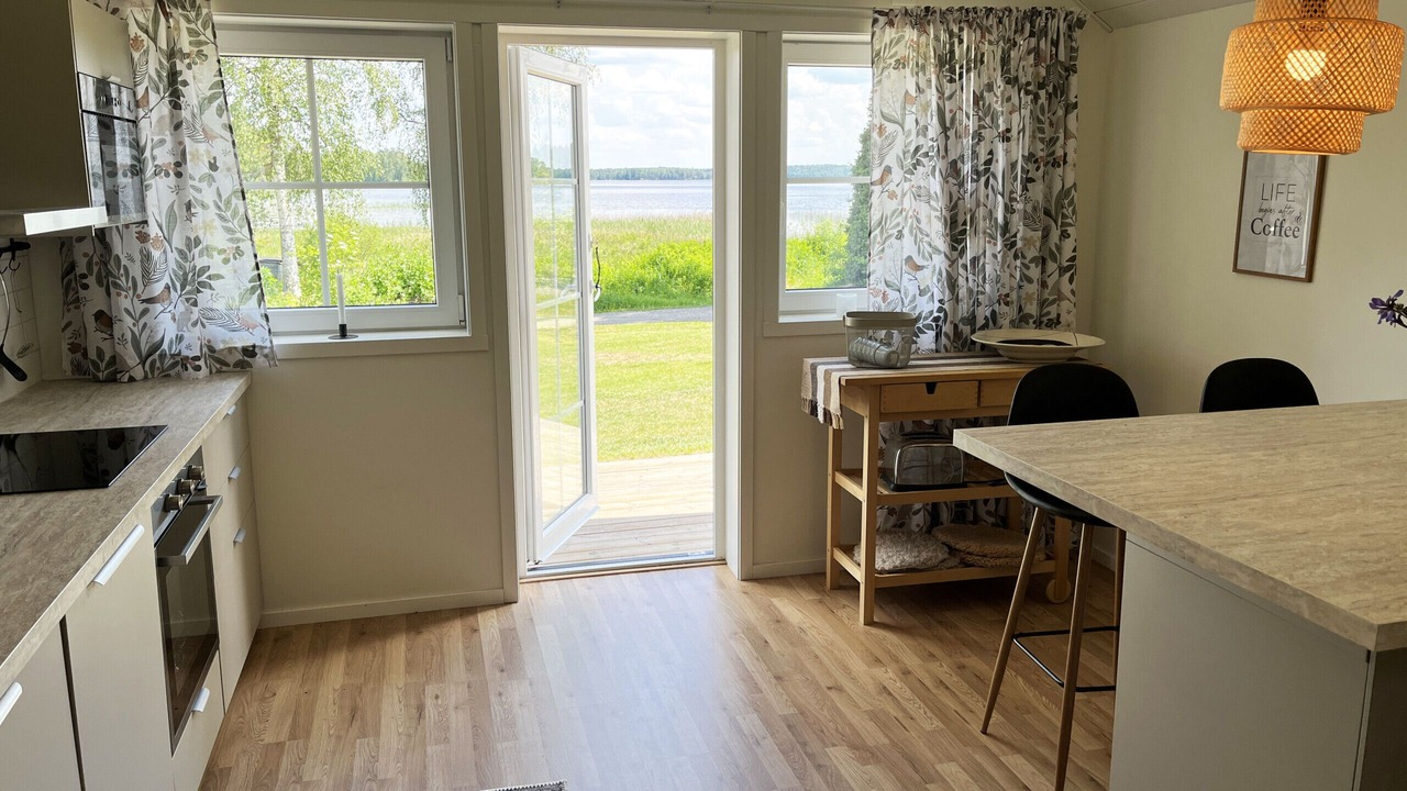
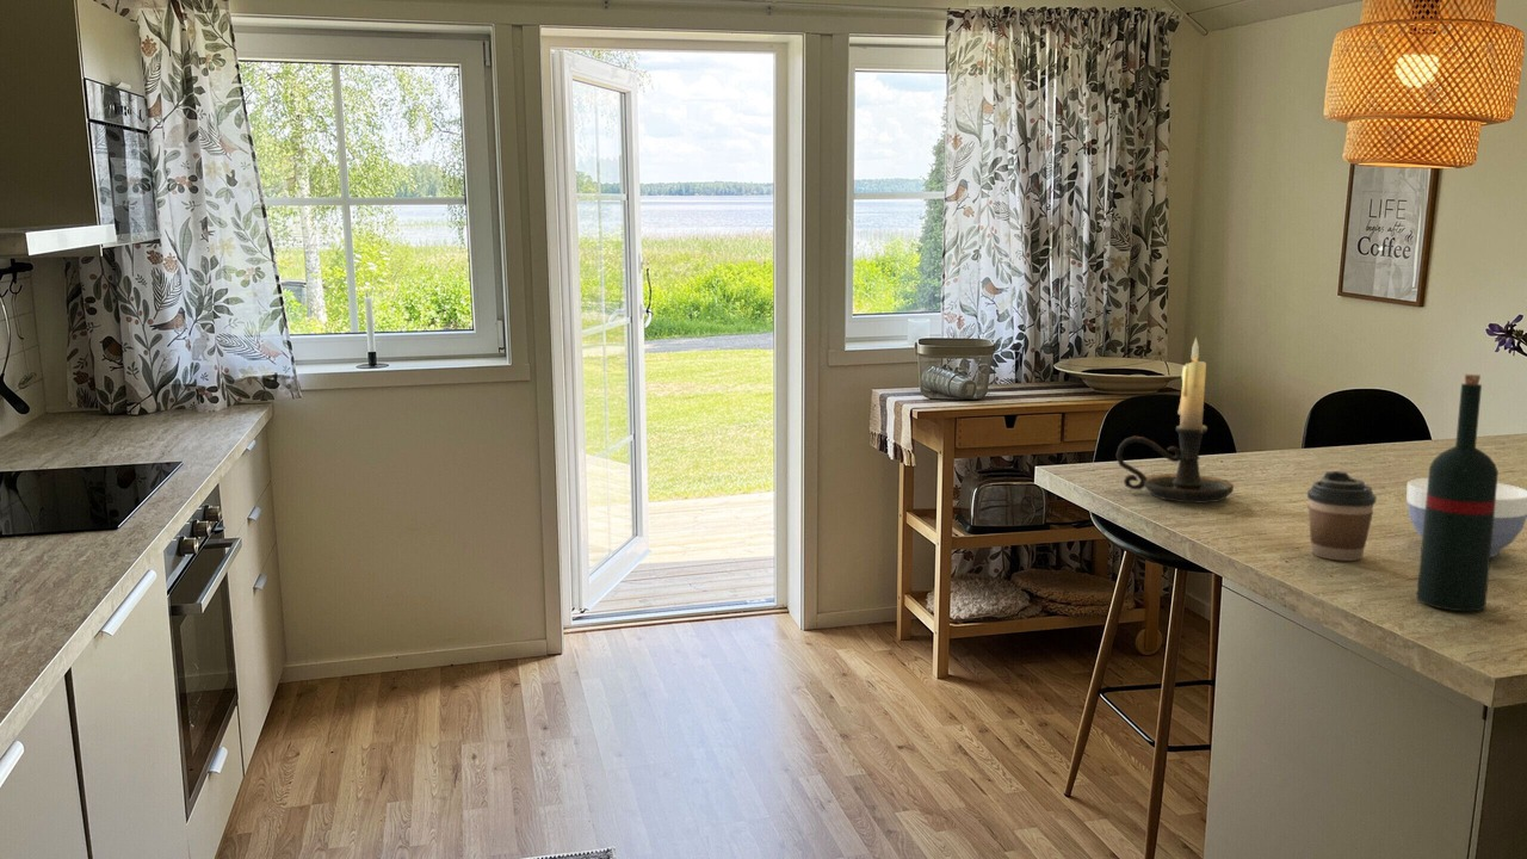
+ wine bottle (1460, 488)
+ coffee cup (1340, 514)
+ candle holder (1179, 414)
+ bowl (1494, 519)
